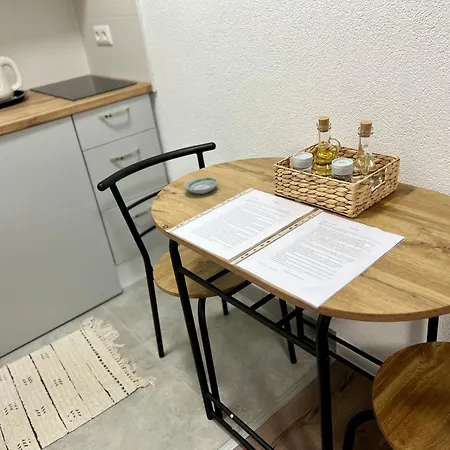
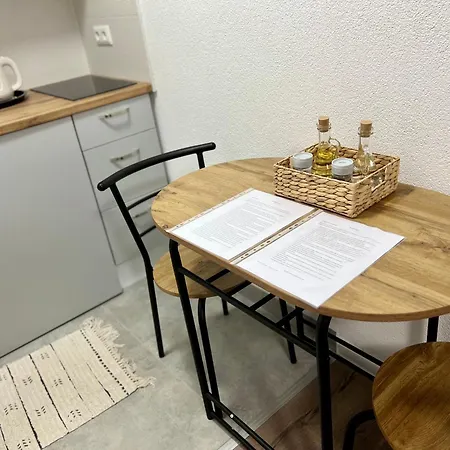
- saucer (201, 186)
